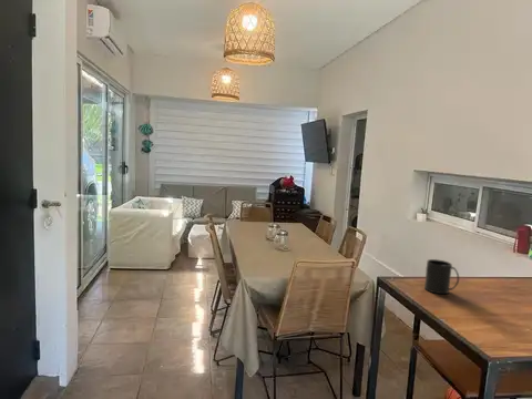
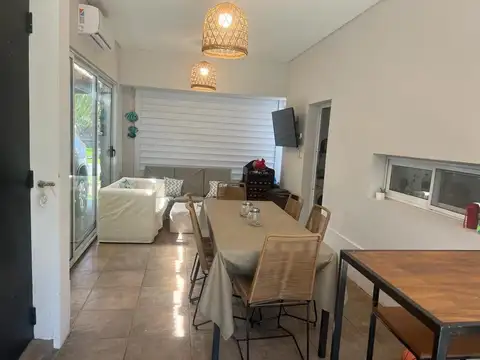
- mug (441, 276)
